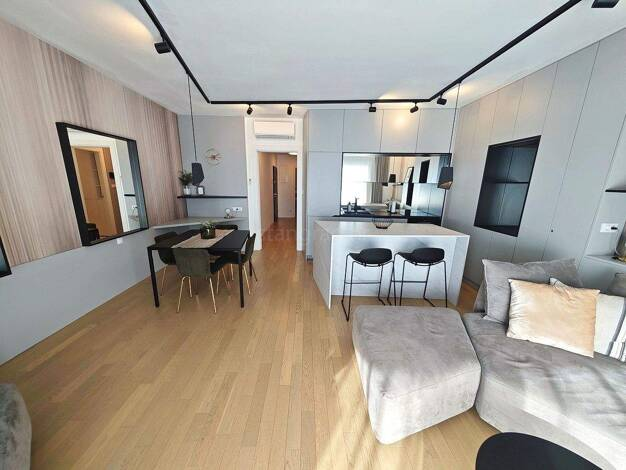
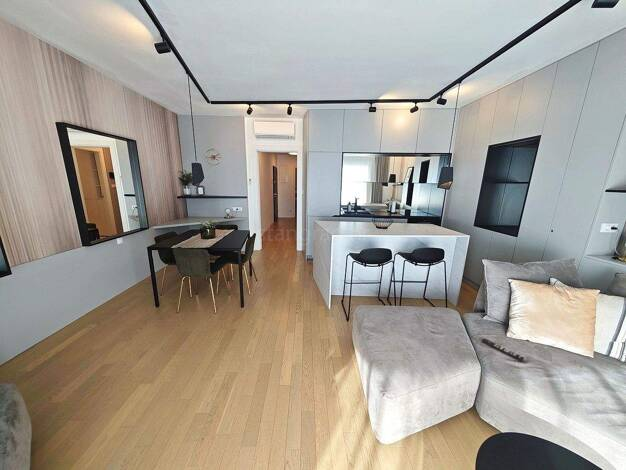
+ remote control (501, 349)
